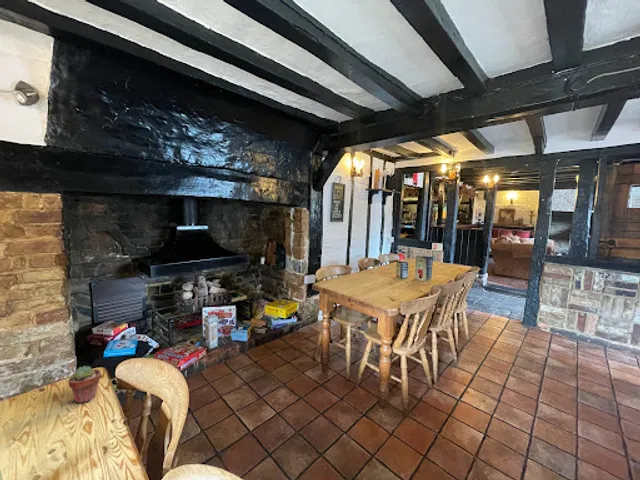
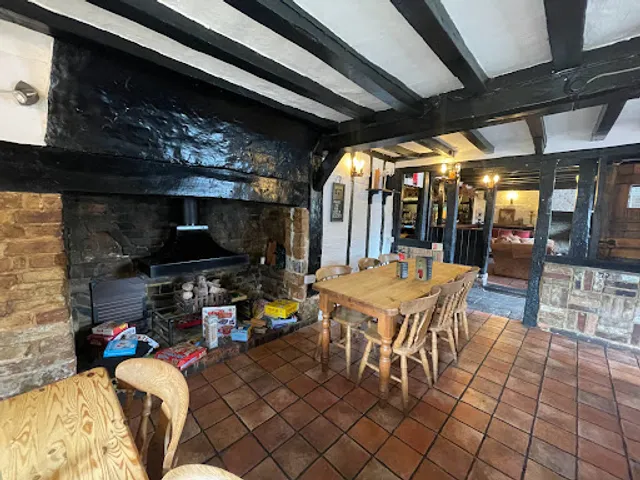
- potted succulent (85, 382)
